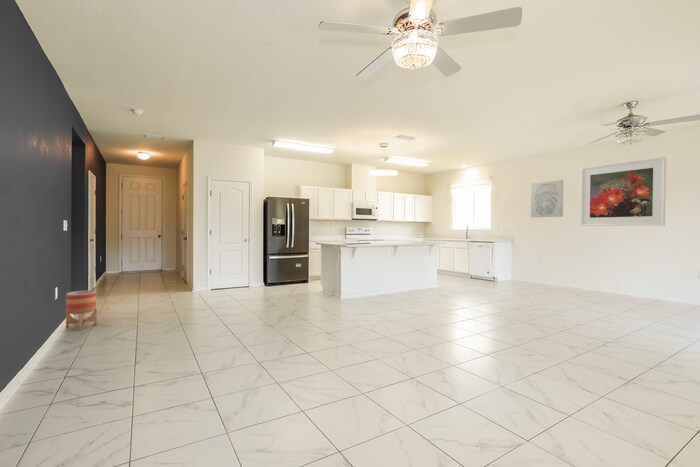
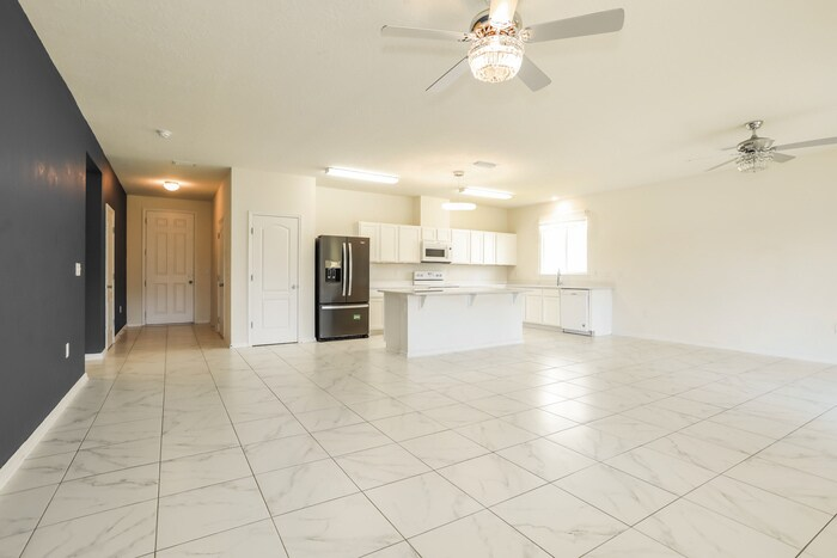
- planter (81, 309)
- wall art (546, 199)
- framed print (619, 194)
